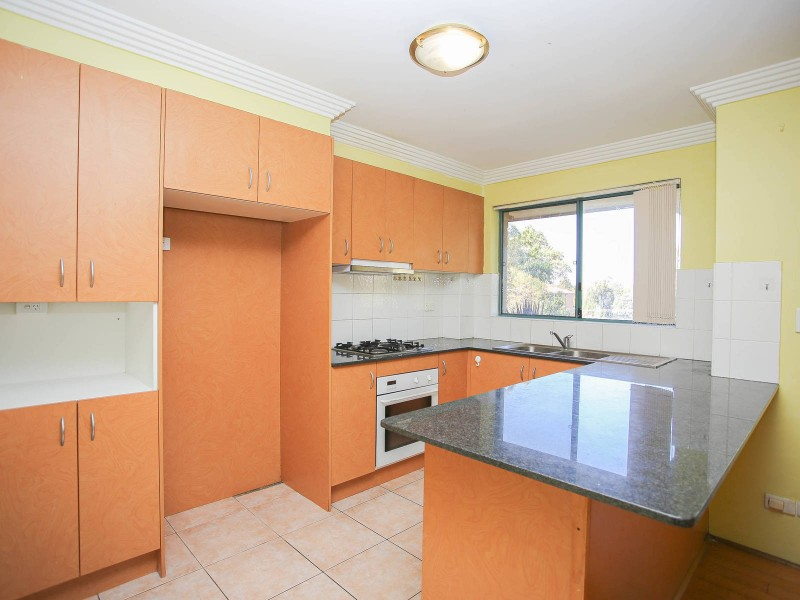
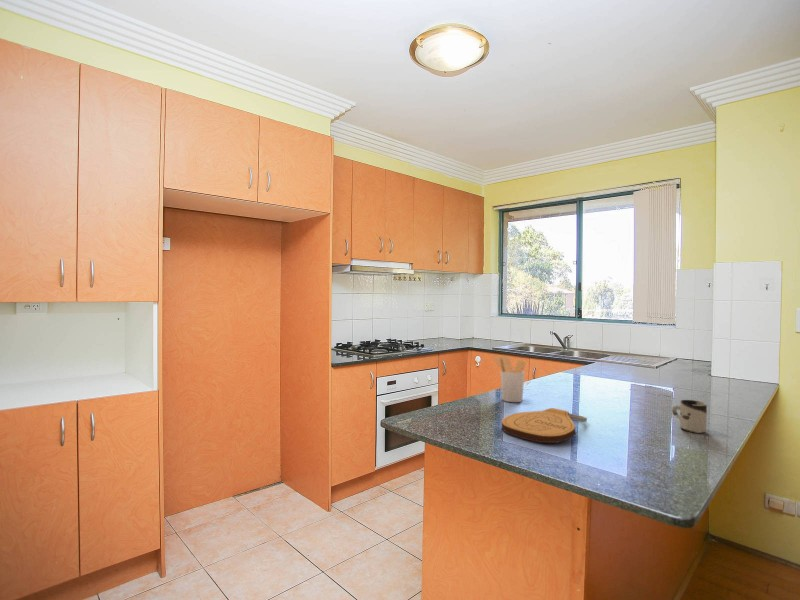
+ utensil holder (508, 377)
+ cup (688, 415)
+ key chain (550, 419)
